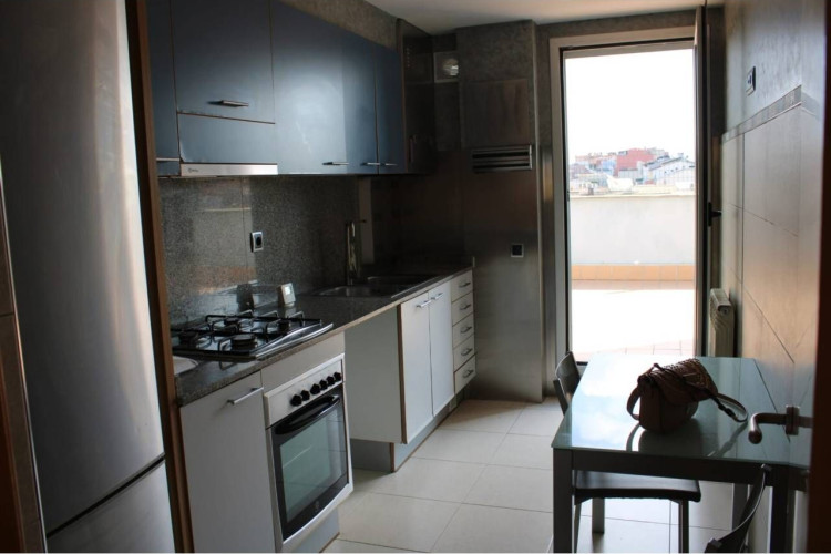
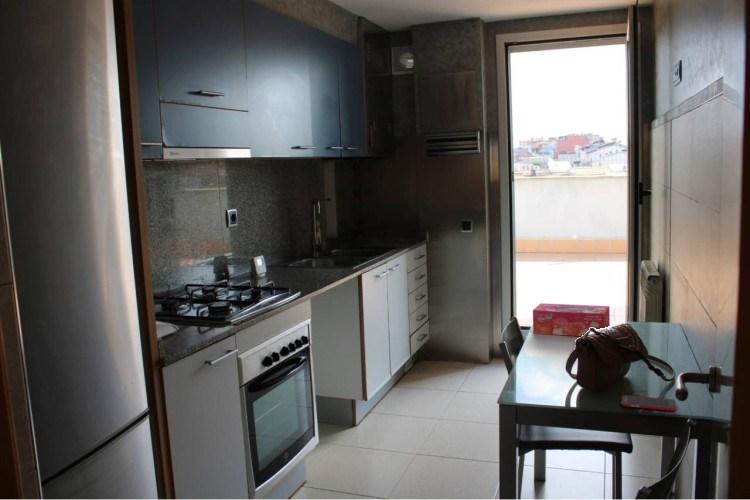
+ cell phone (648, 402)
+ tissue box (571, 319)
